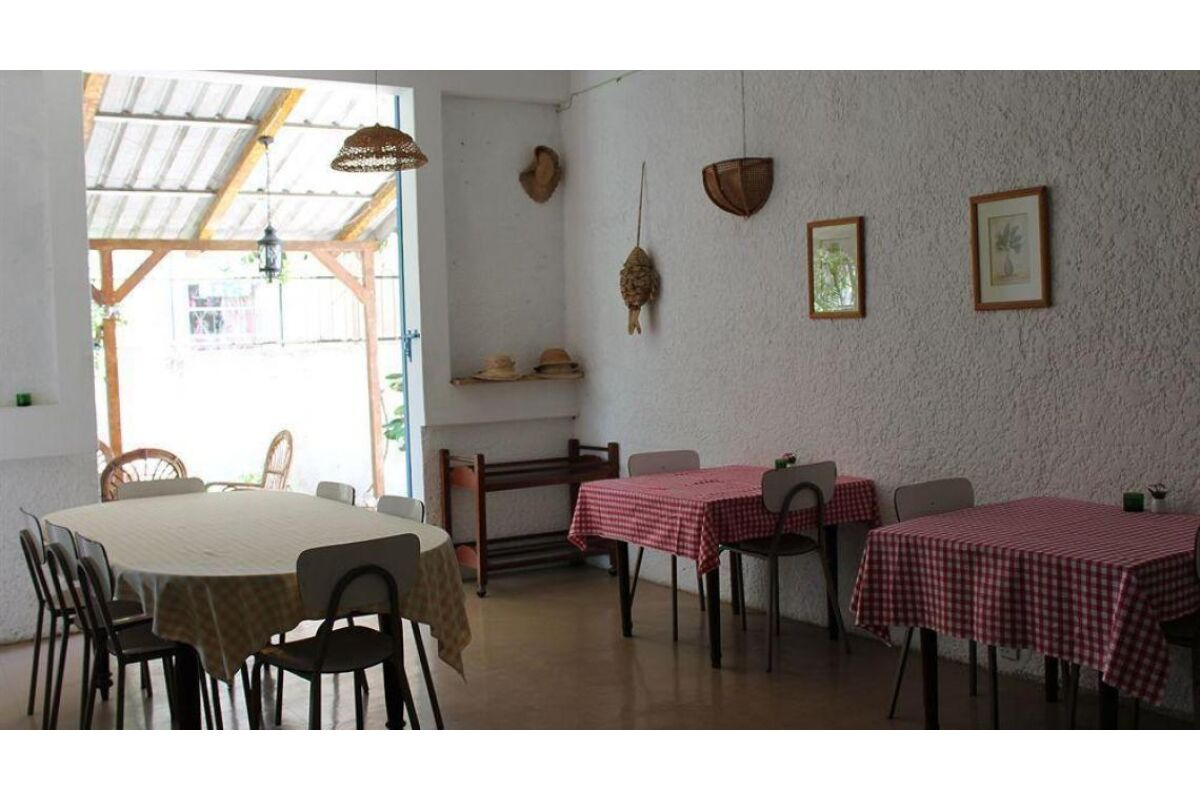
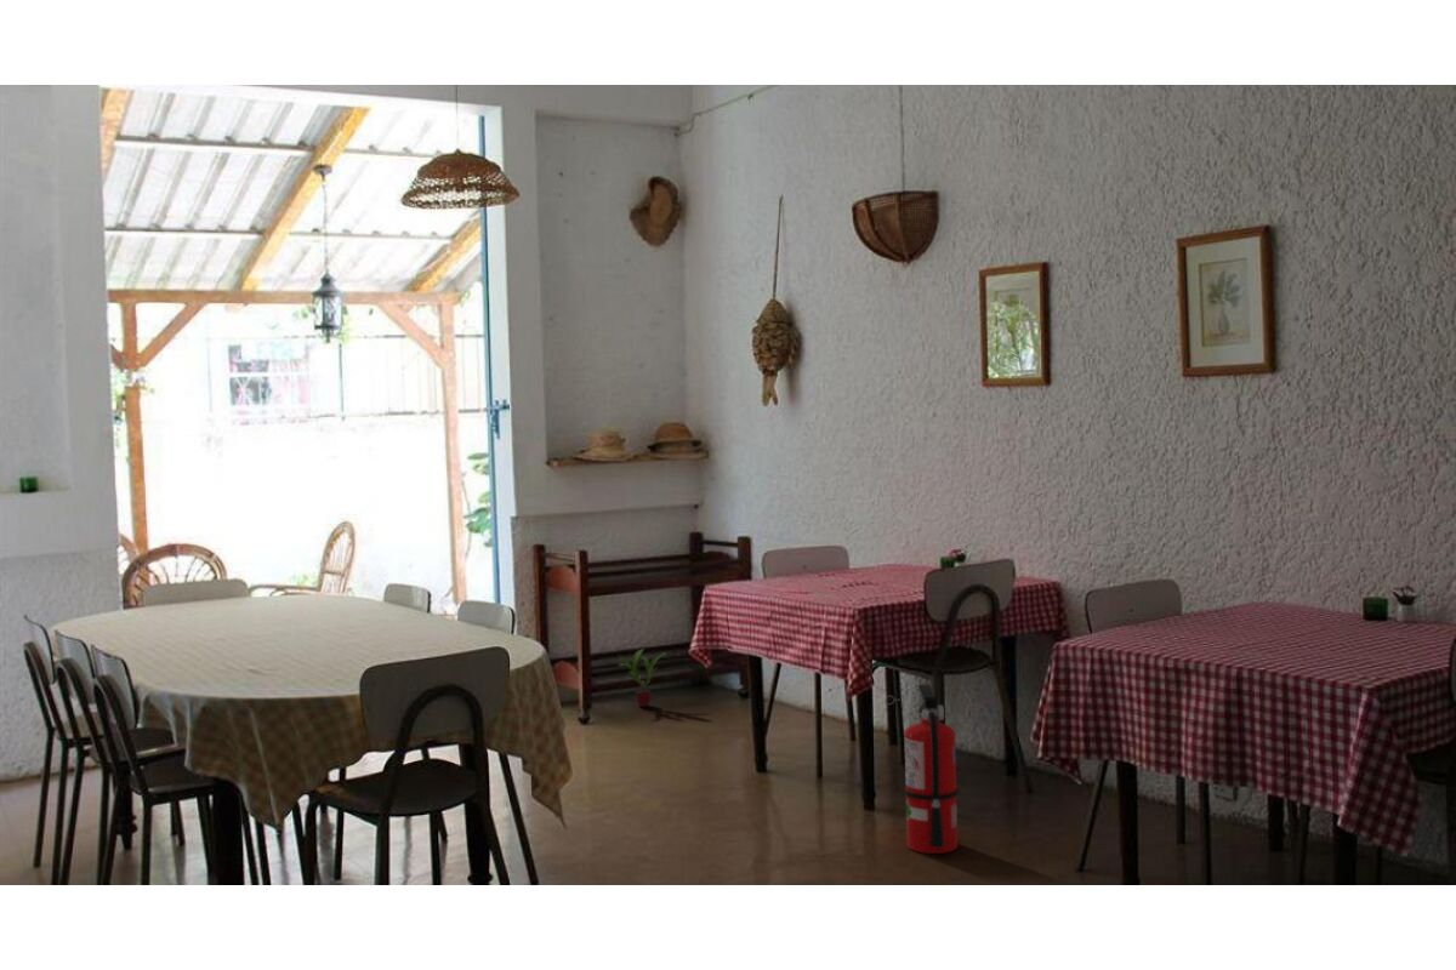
+ potted plant (645, 678)
+ fire extinguisher (921, 769)
